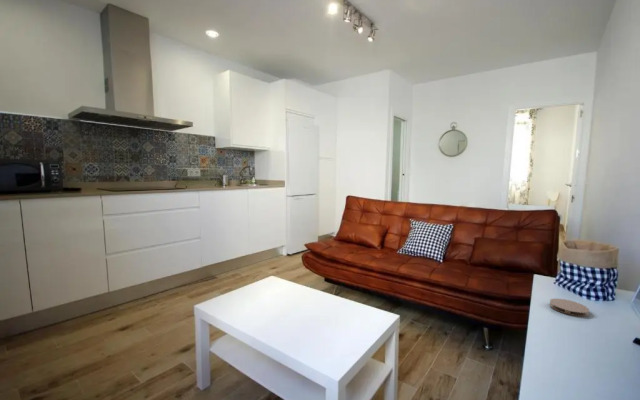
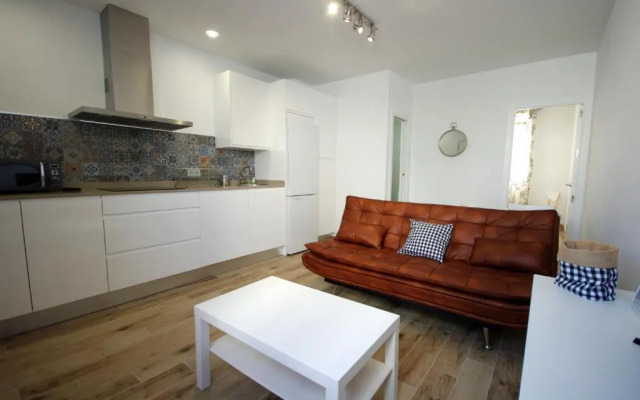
- coaster (568, 307)
